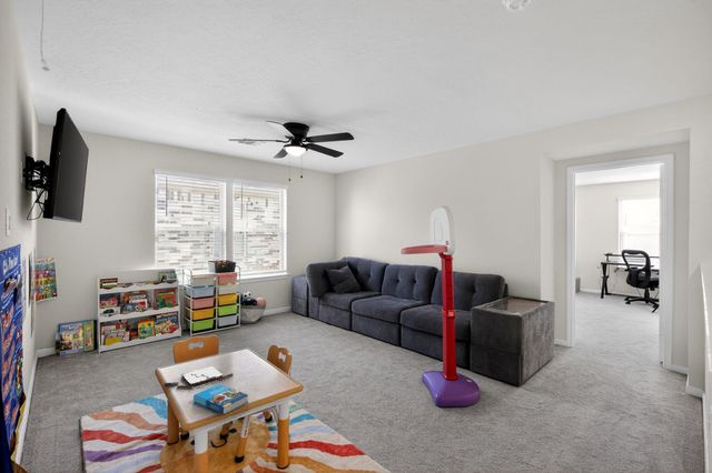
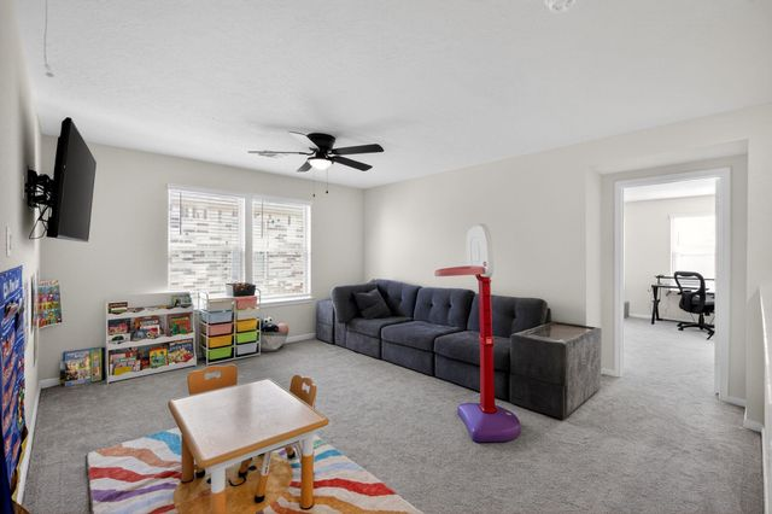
- book (220, 397)
- board game (197, 376)
